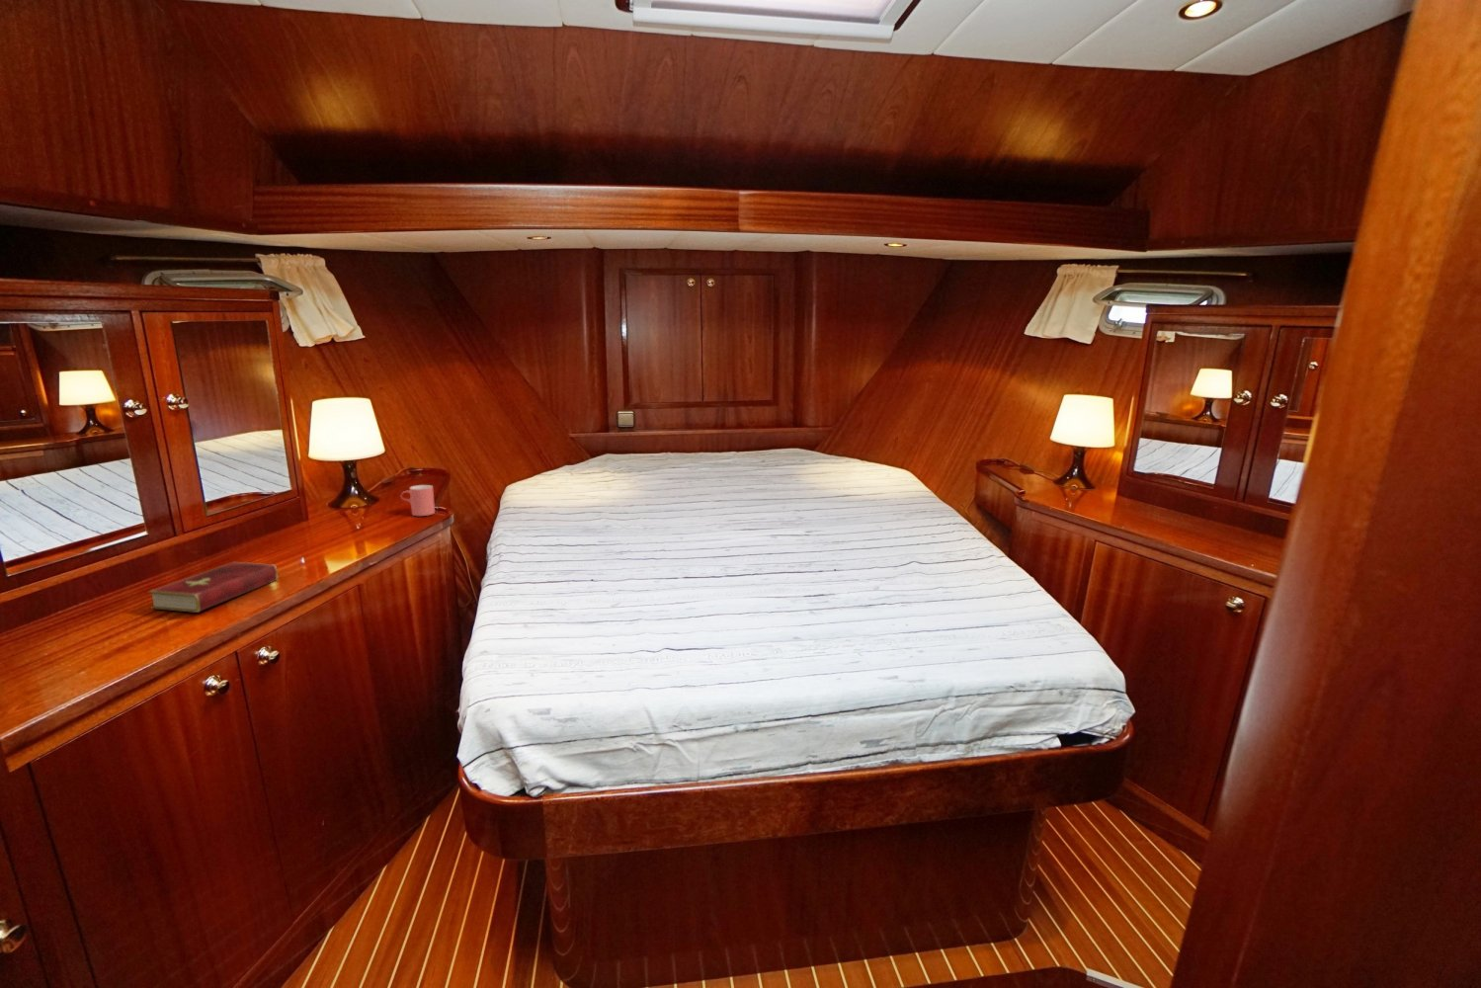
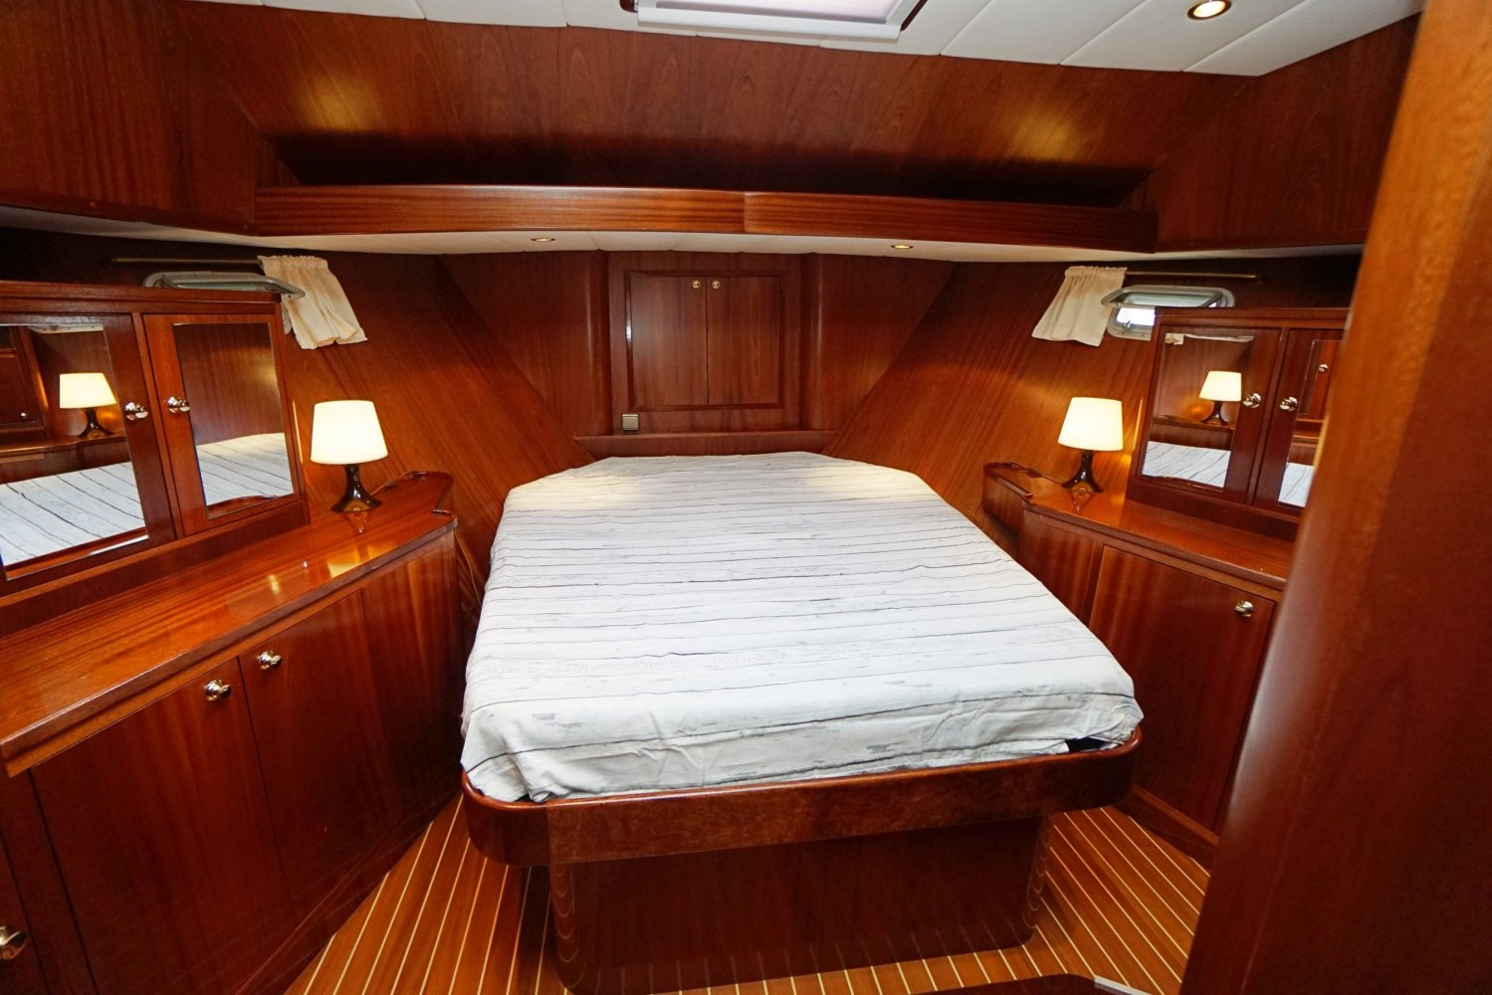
- cup (417, 500)
- hardcover book (217, 584)
